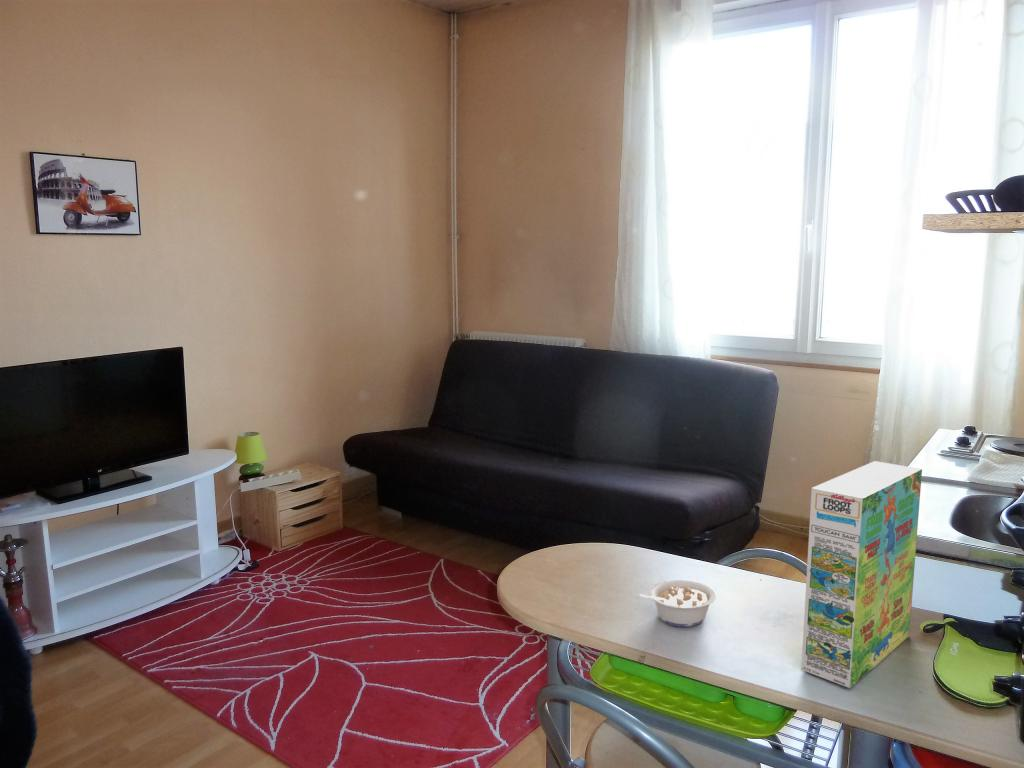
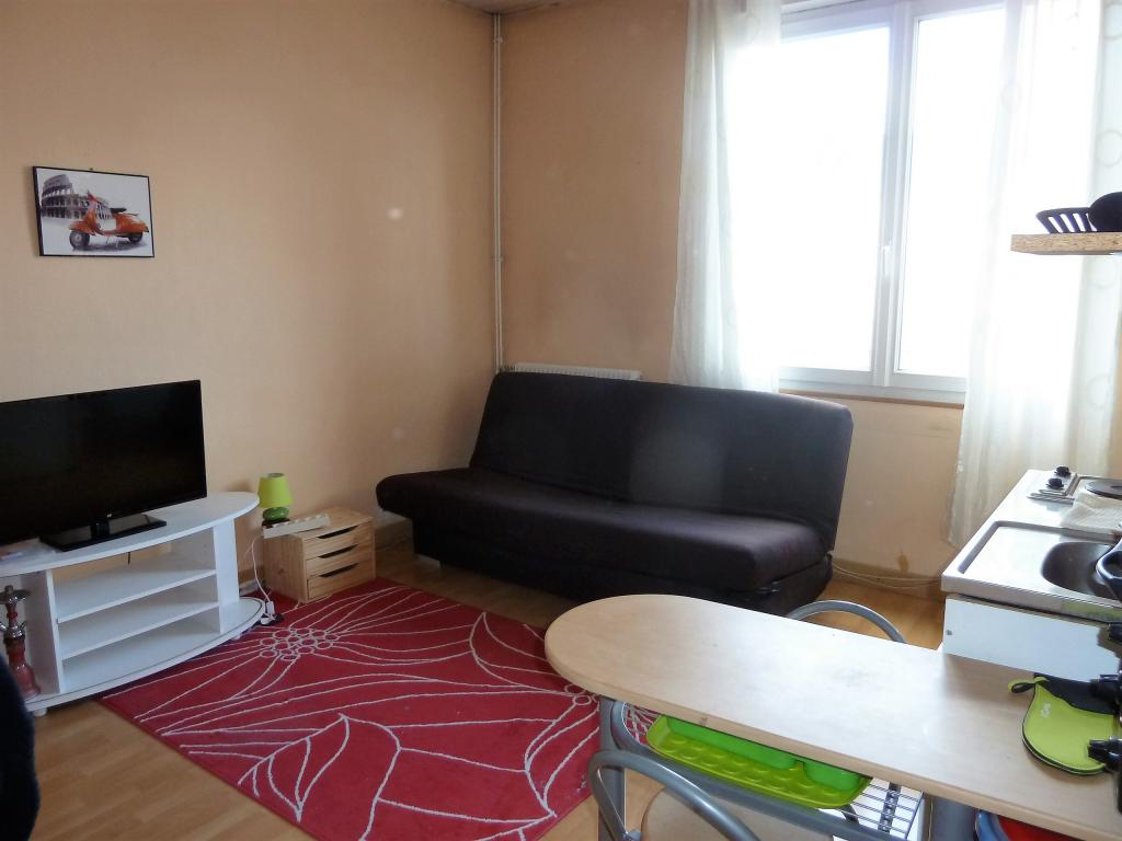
- legume (681, 603)
- cereal box (863, 566)
